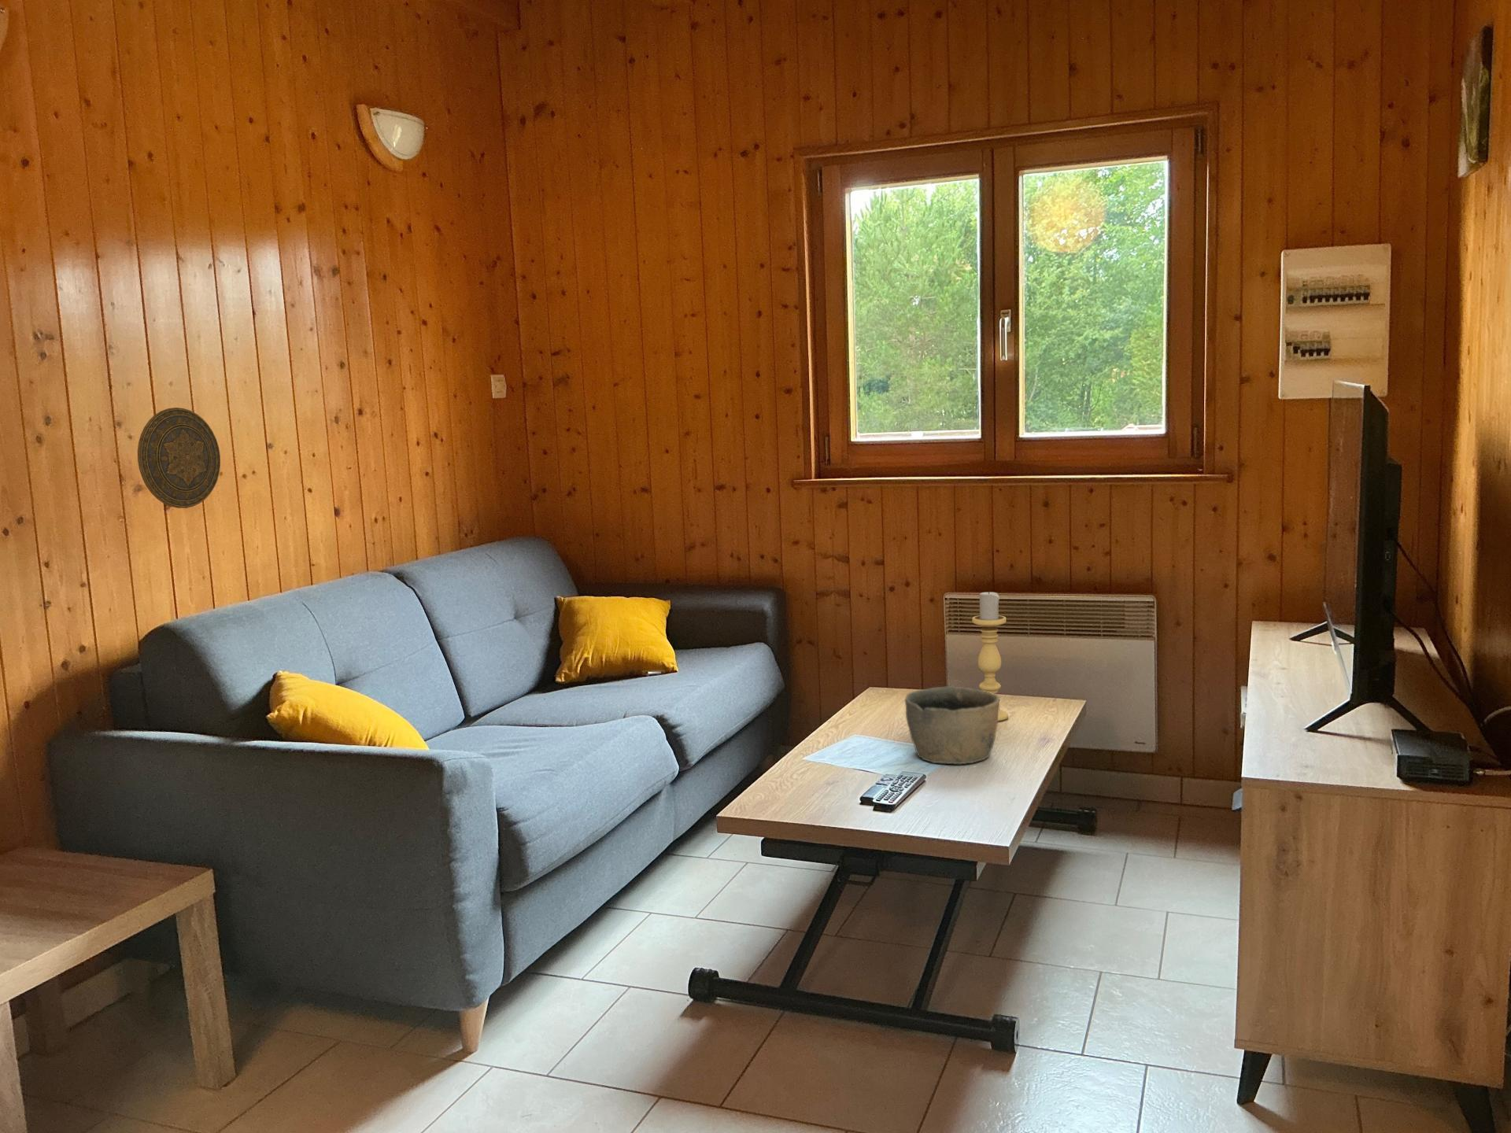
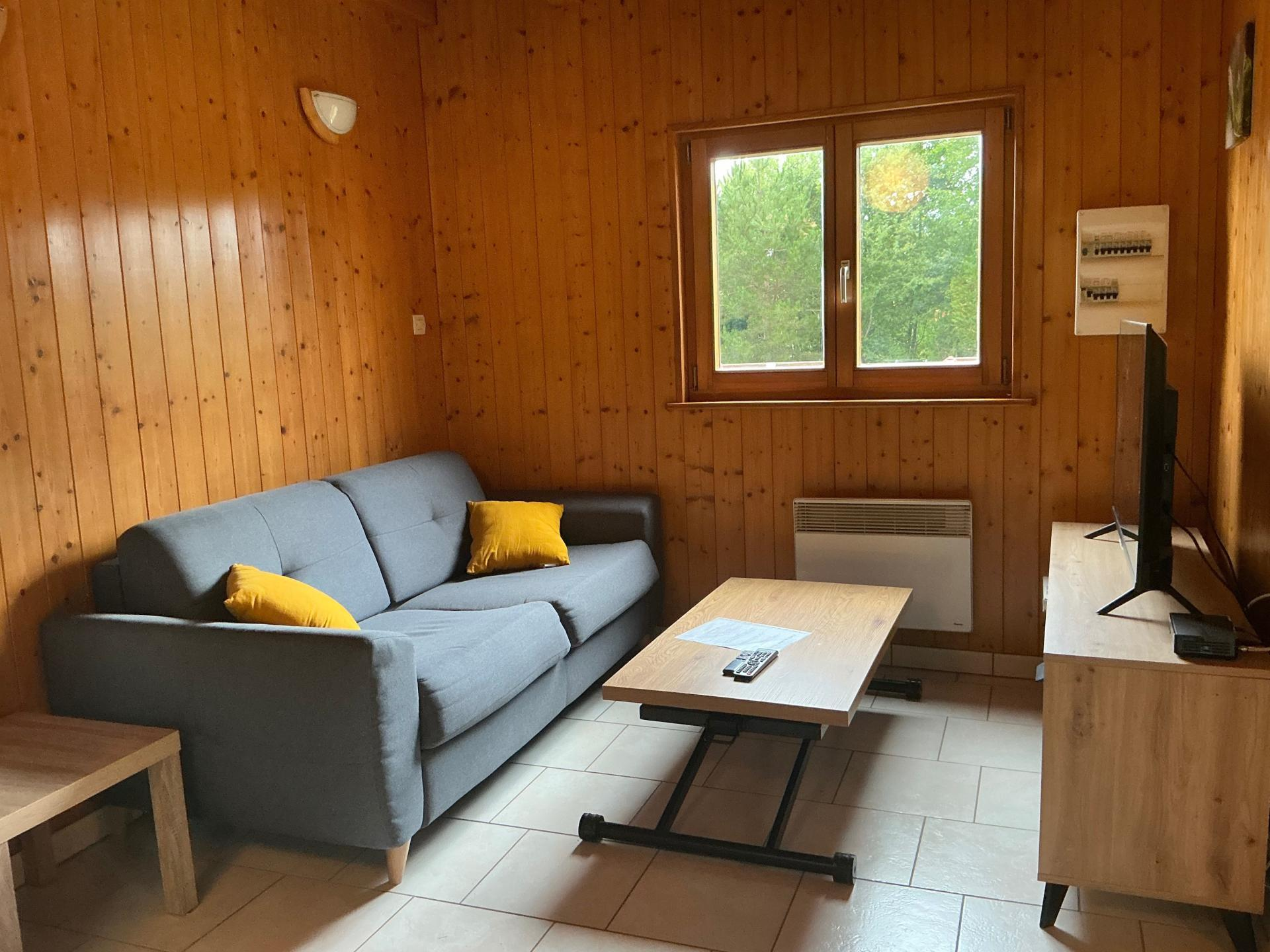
- decorative plate (183, 458)
- candle holder (989, 653)
- bowl (952, 726)
